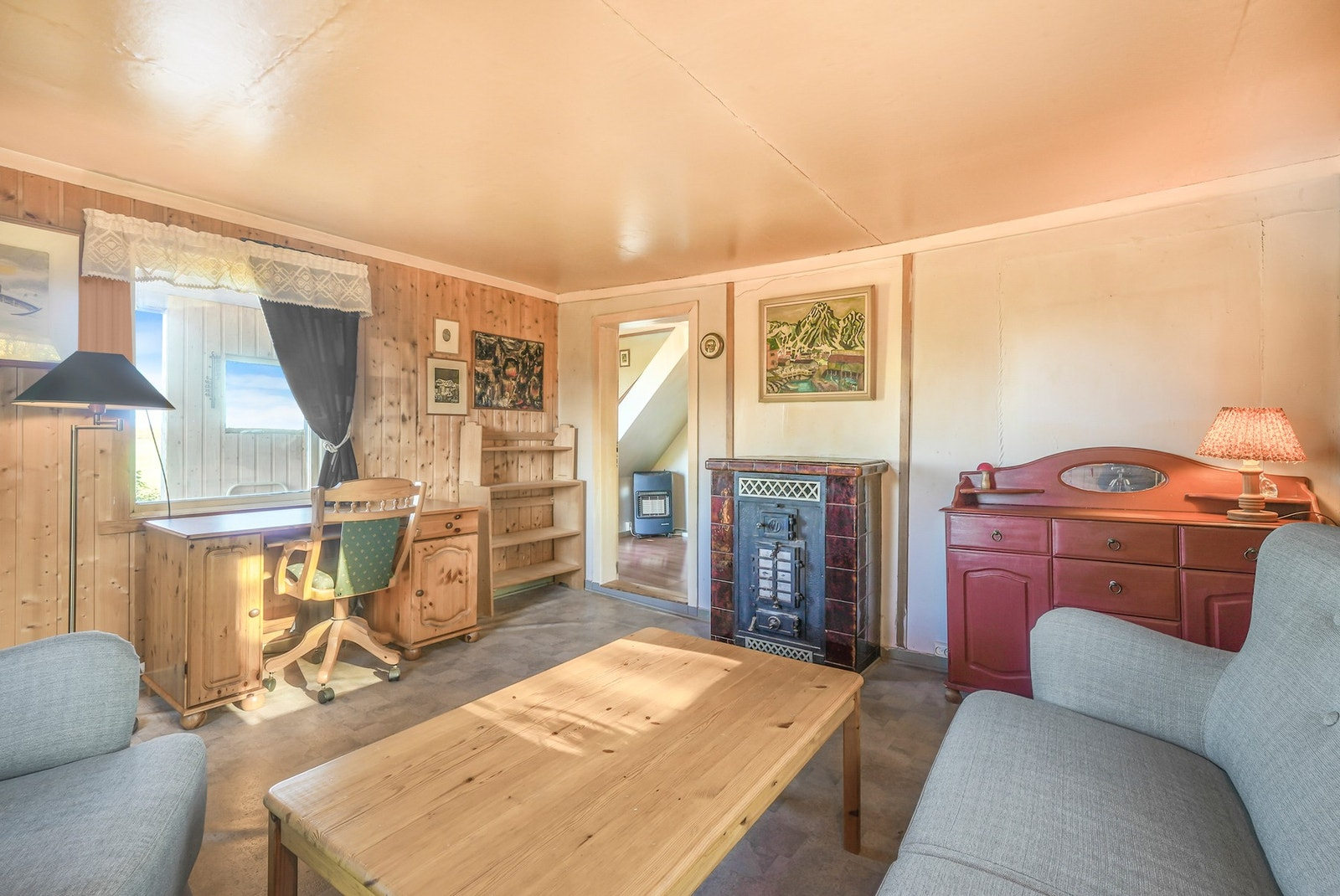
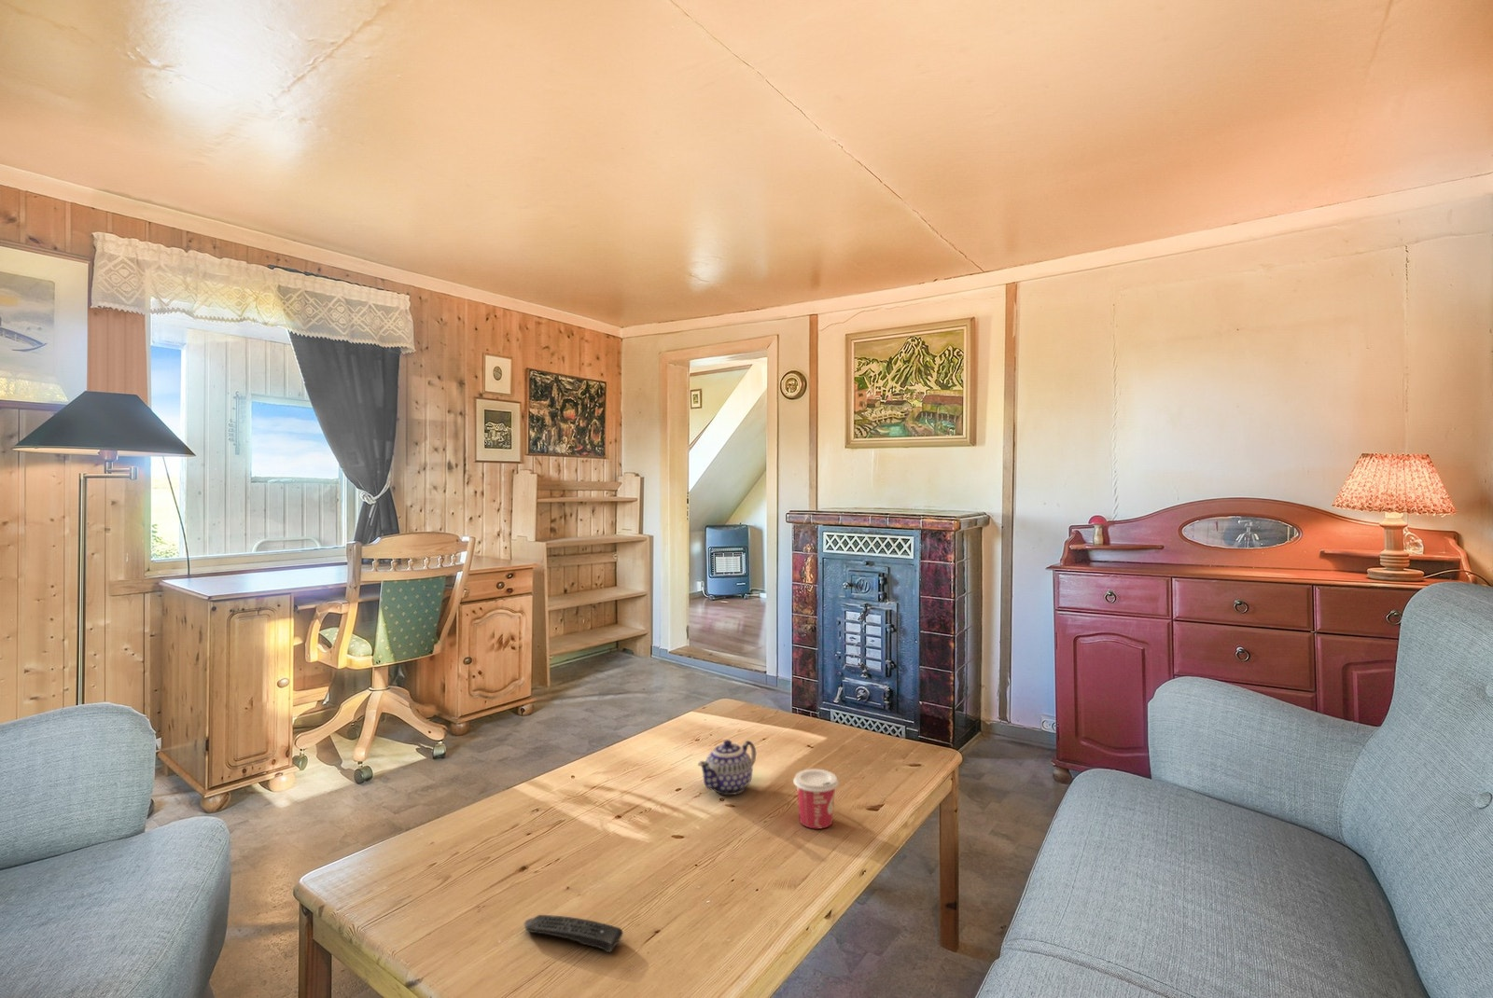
+ teapot (728, 764)
+ cup (816, 799)
+ remote control (570, 930)
